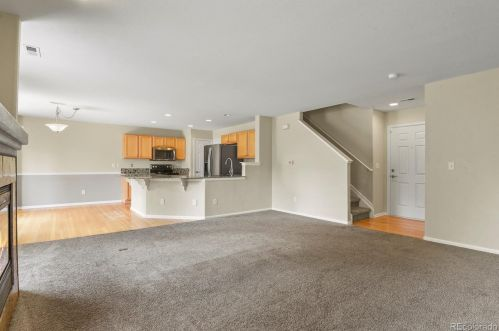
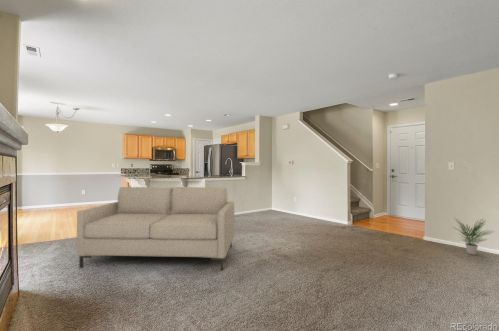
+ sofa (164, 222)
+ potted plant (470, 235)
